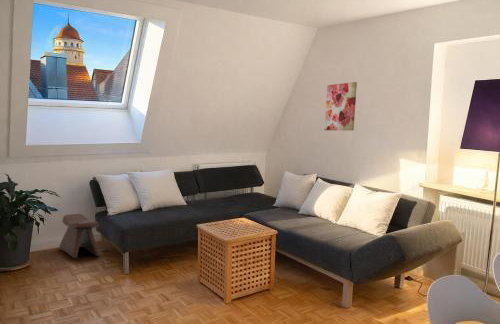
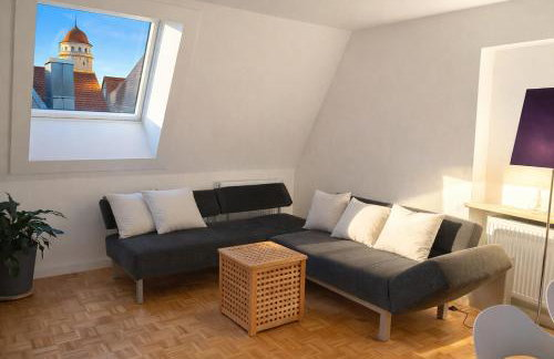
- wall art (340, 107)
- stool (79, 234)
